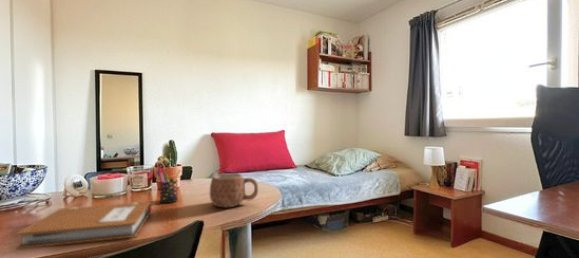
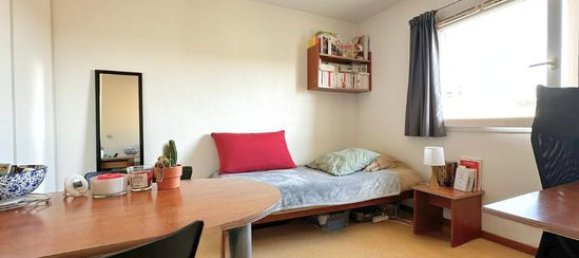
- pen holder (167, 183)
- notebook (98, 220)
- mug (234, 189)
